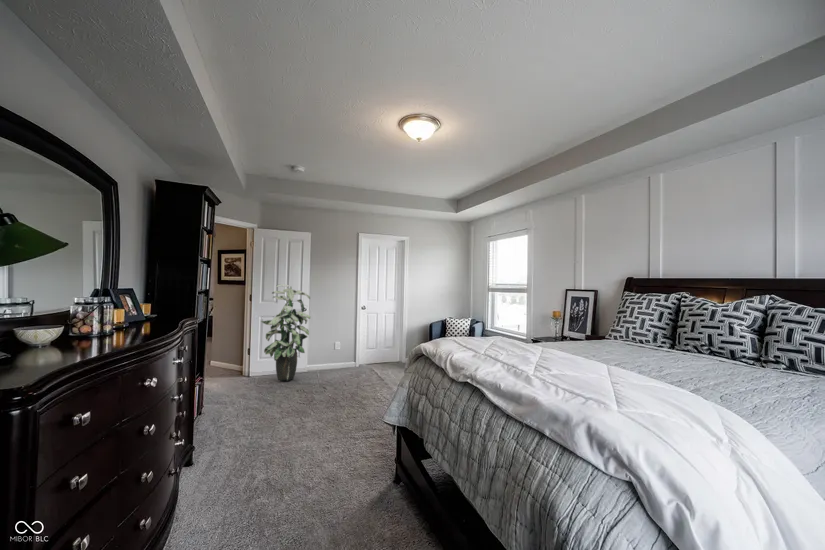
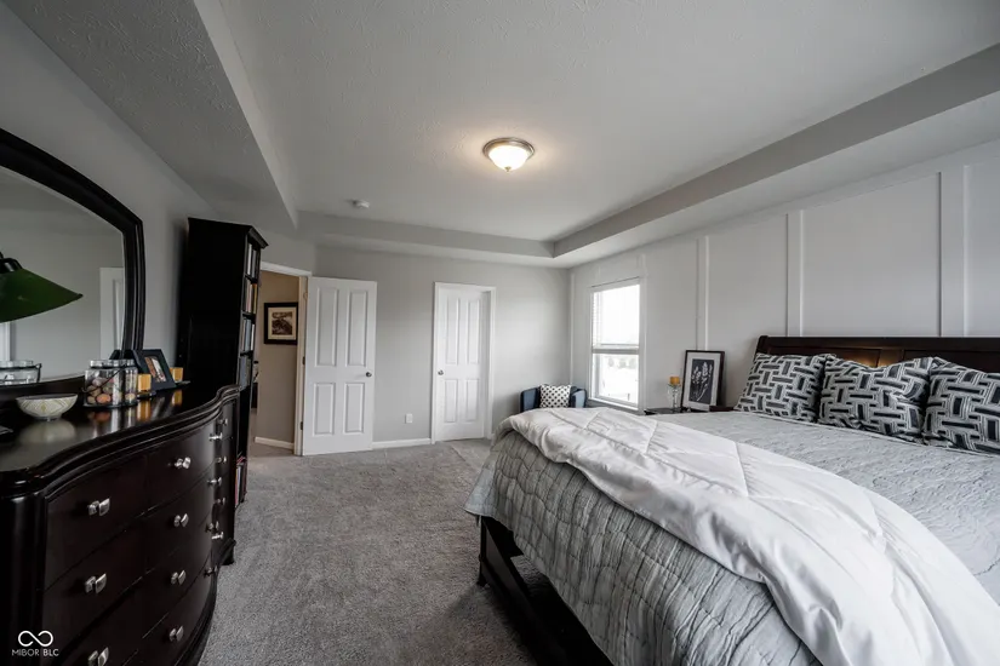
- indoor plant (285, 331)
